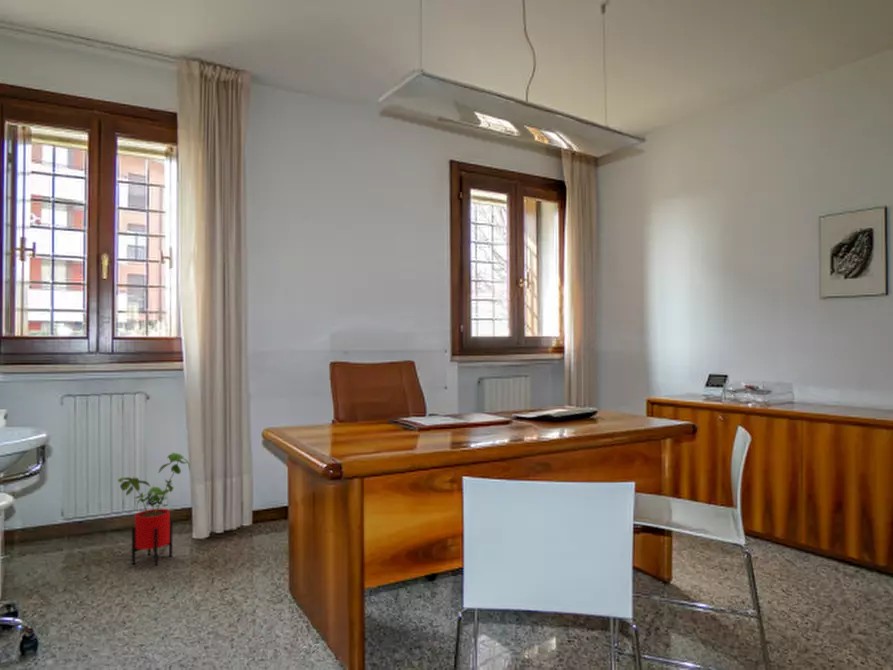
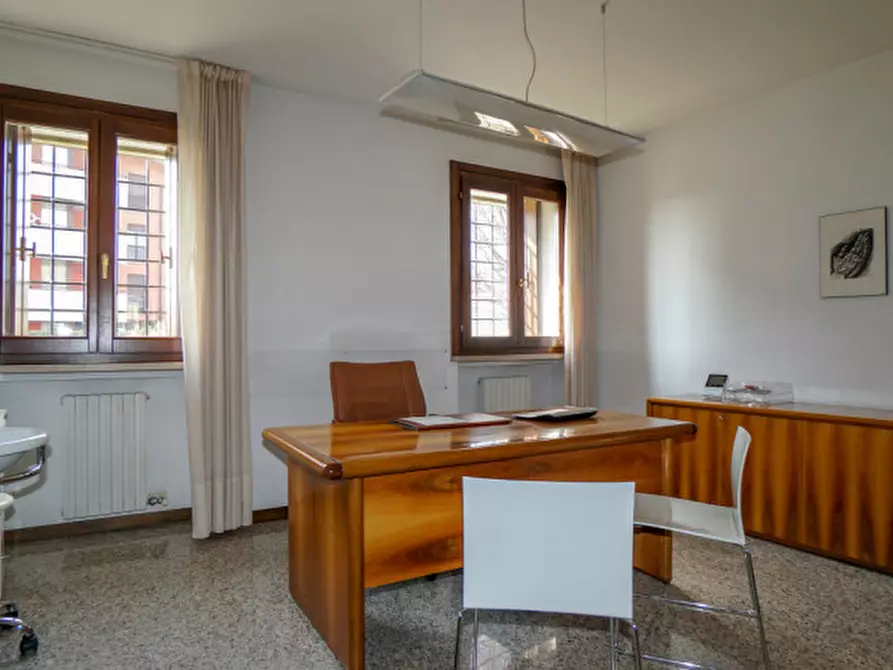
- house plant (157, 507)
